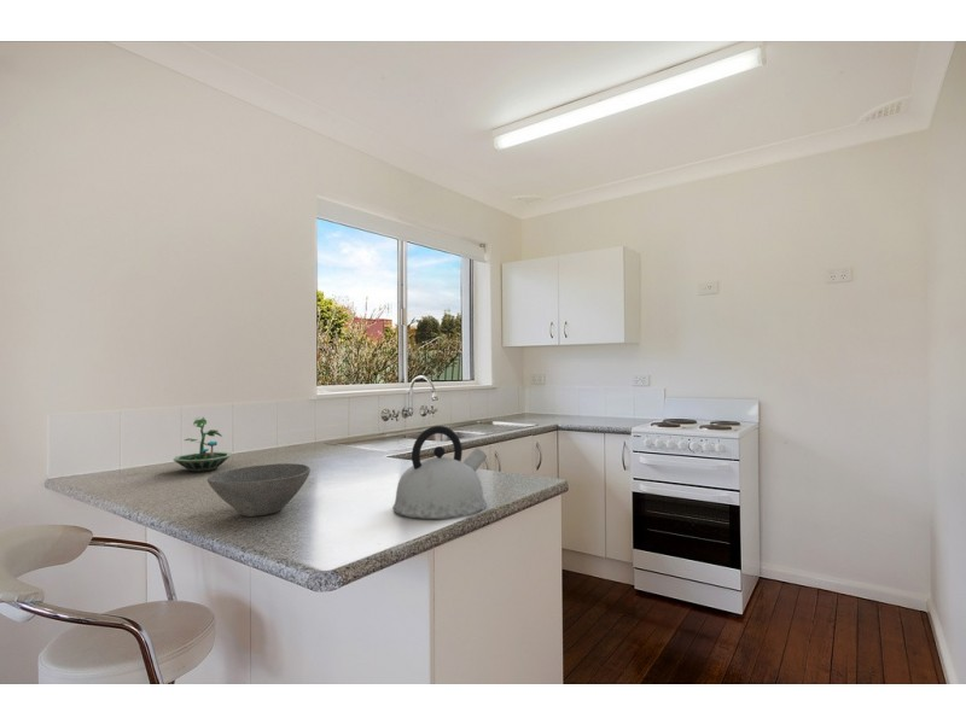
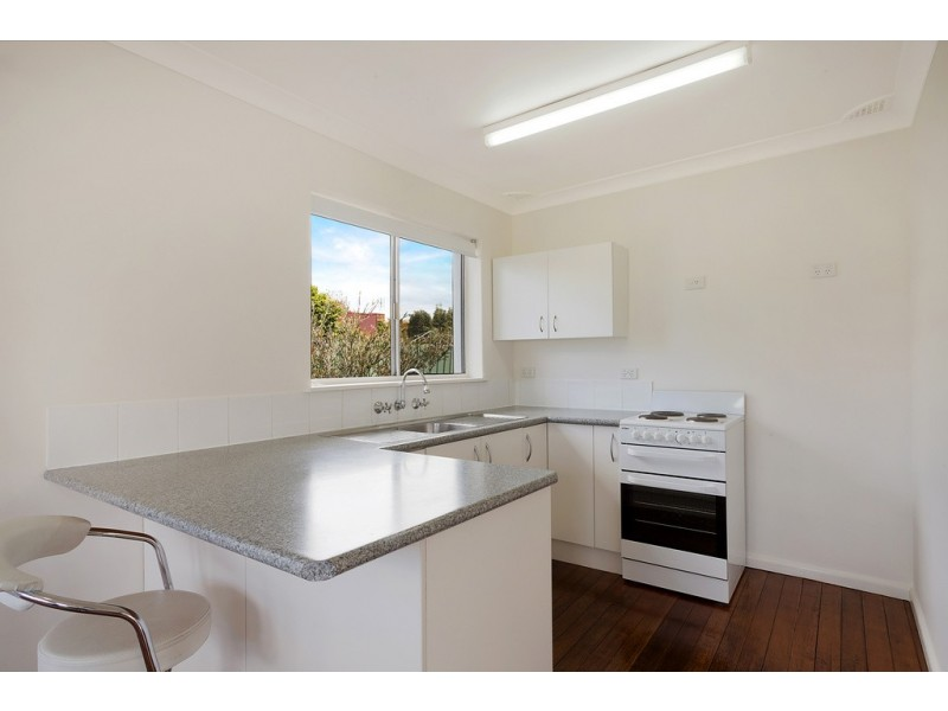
- bowl (261, 491)
- kettle (443, 465)
- terrarium (203, 427)
